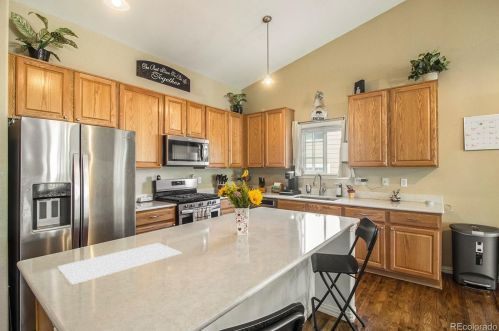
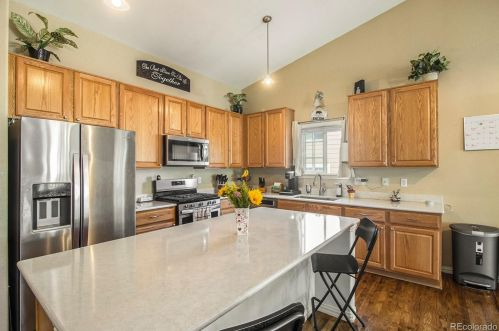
- cutting board (124, 259)
